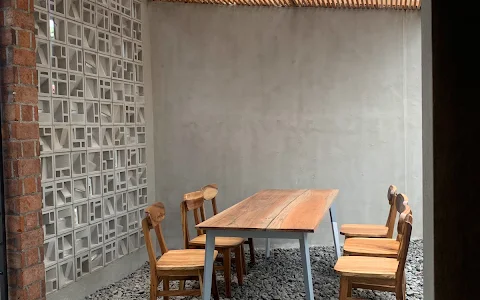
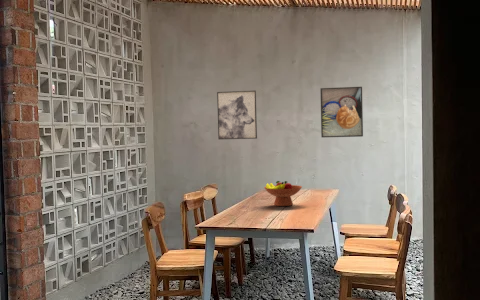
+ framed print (341, 112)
+ wall art (237, 115)
+ fruit bowl (283, 192)
